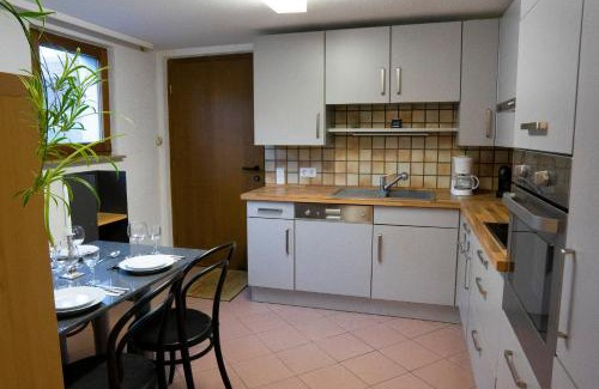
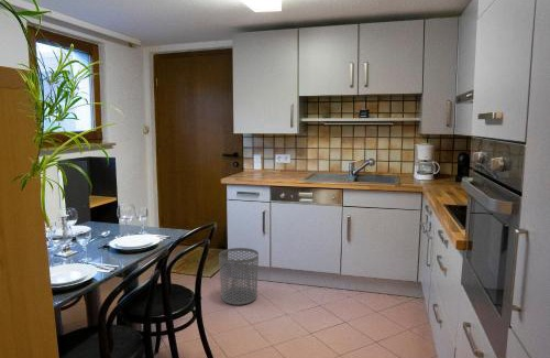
+ waste bin (239, 275)
